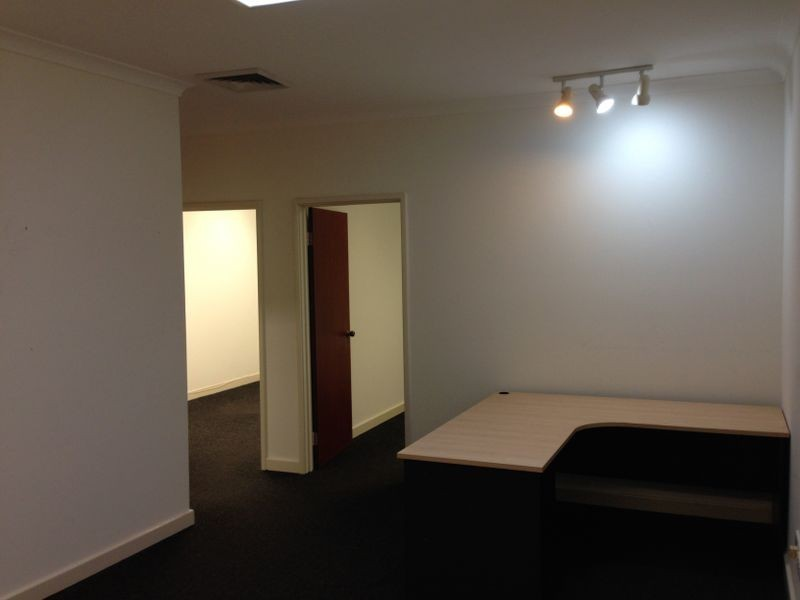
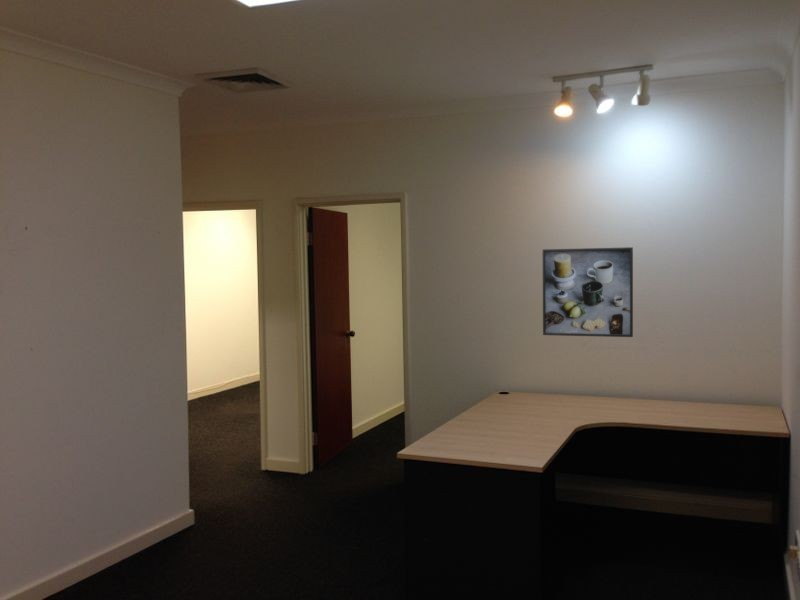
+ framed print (586, 292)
